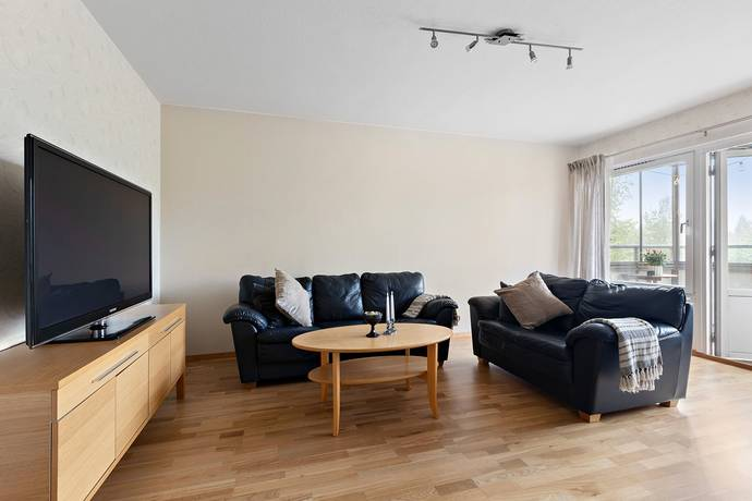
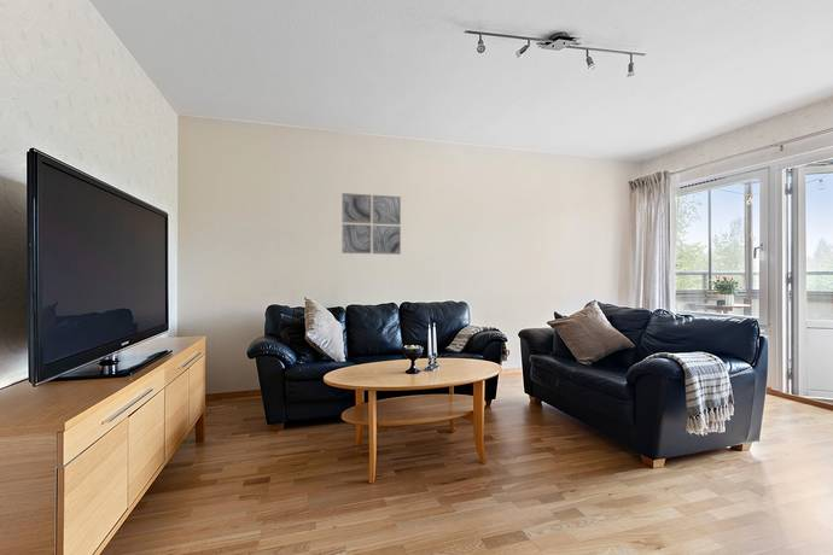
+ wall art (371, 222)
